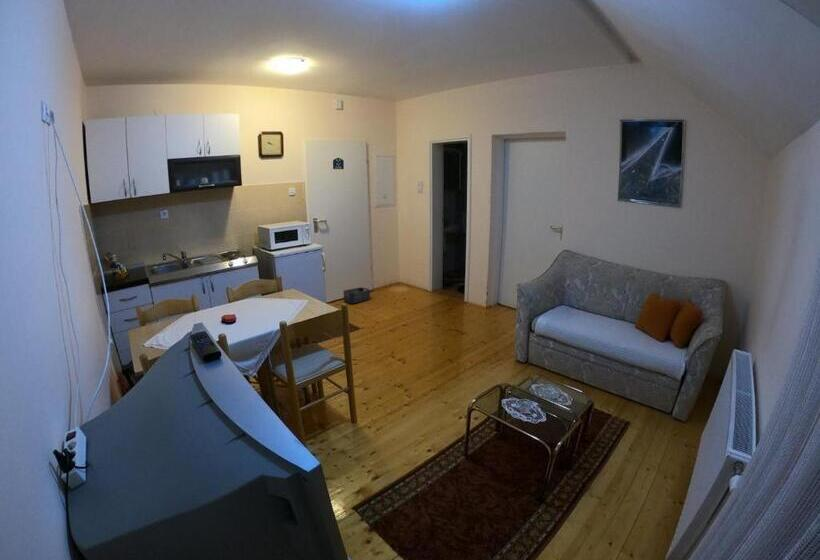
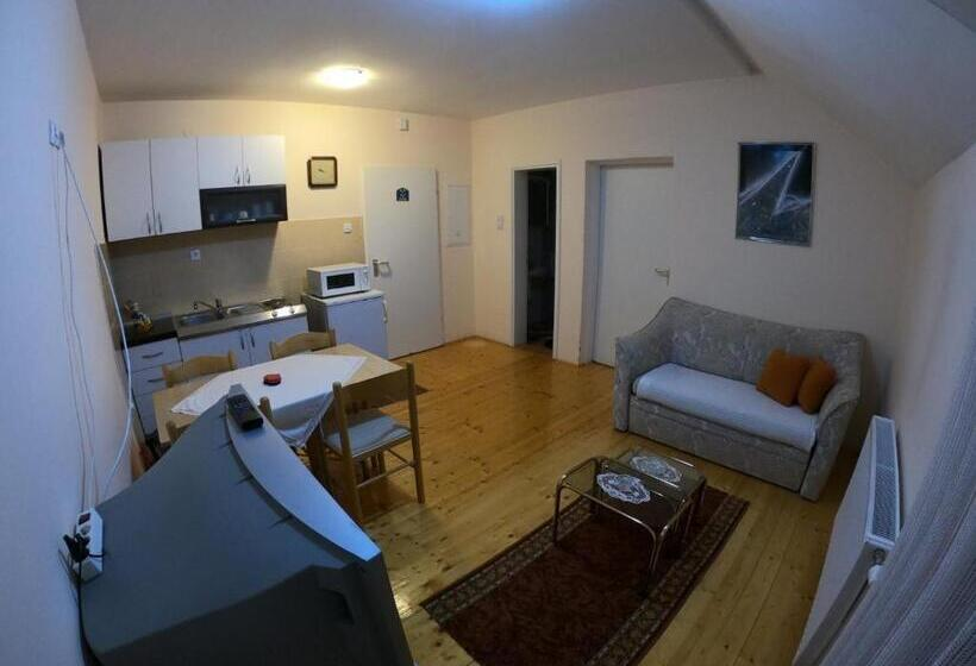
- storage bin (356, 295)
